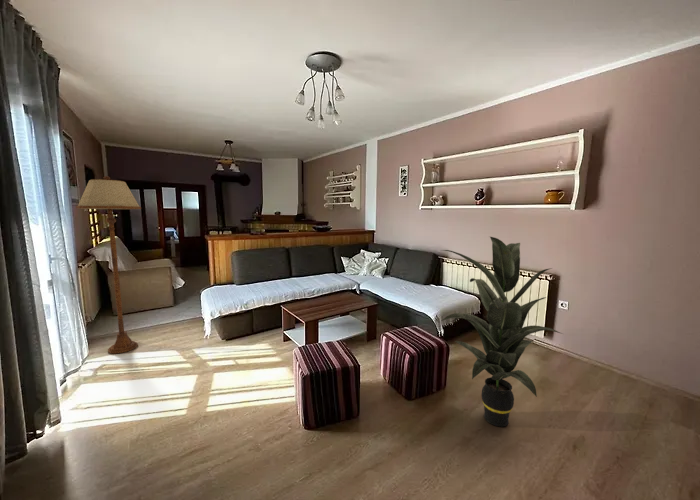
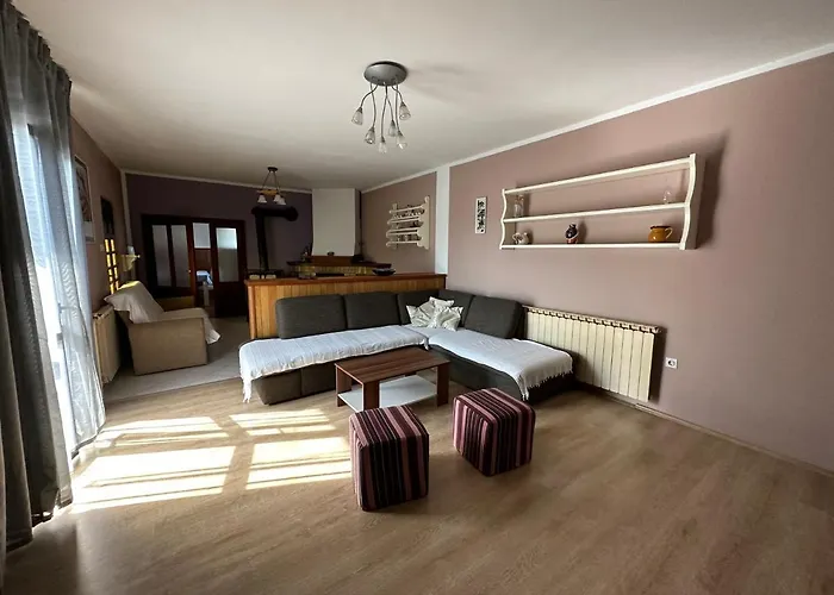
- indoor plant (493, 330)
- floor lamp (115, 265)
